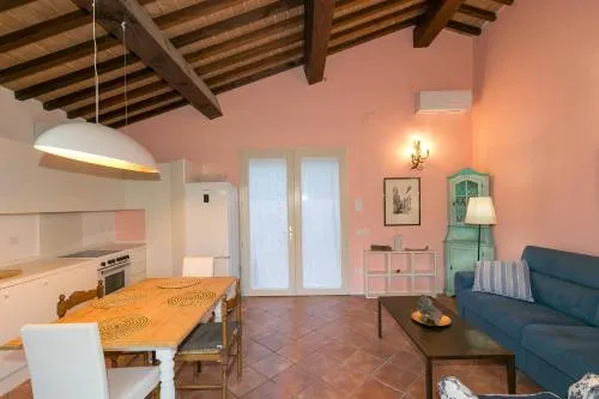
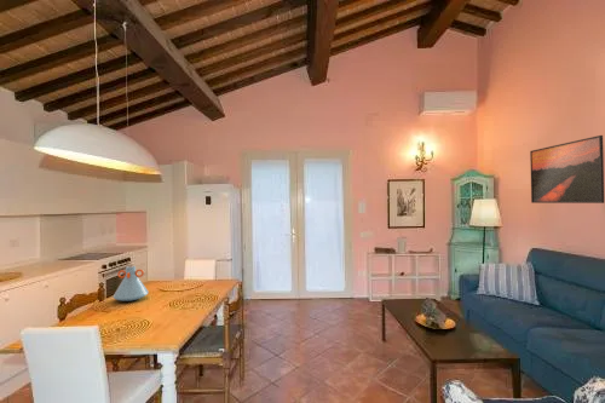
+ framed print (561, 173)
+ vase (131, 282)
